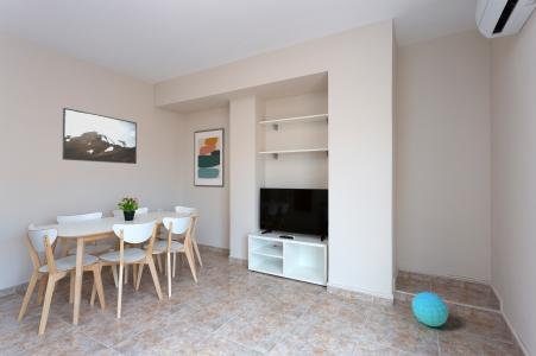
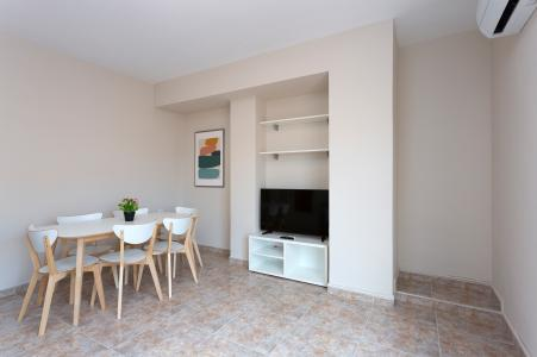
- ball (429, 309)
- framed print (103, 139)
